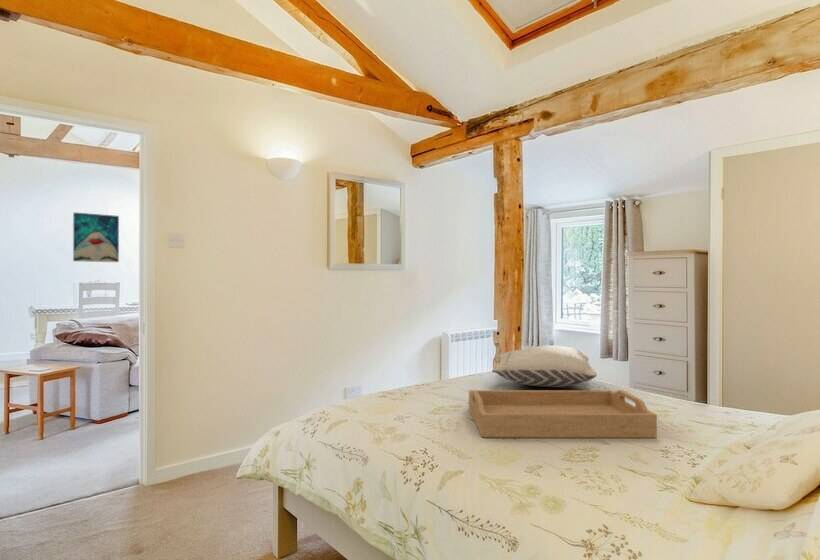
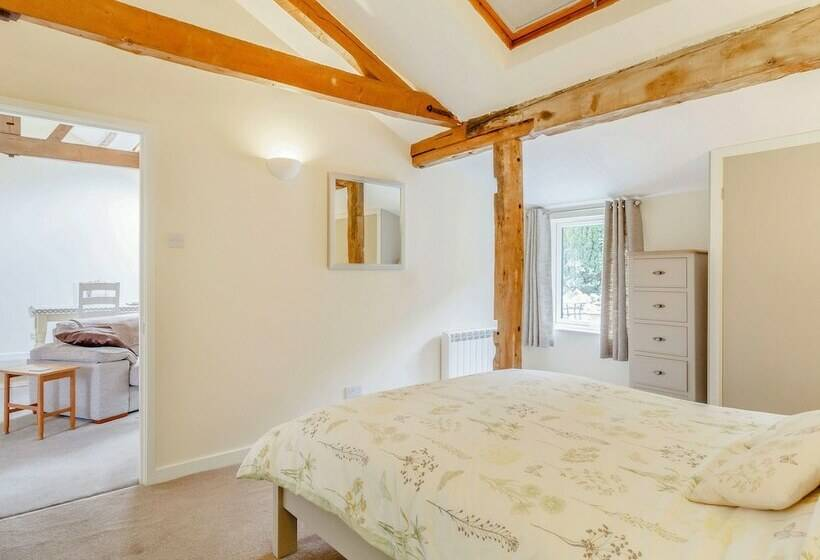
- wall art (96, 238)
- serving tray (553, 408)
- pillow (542, 365)
